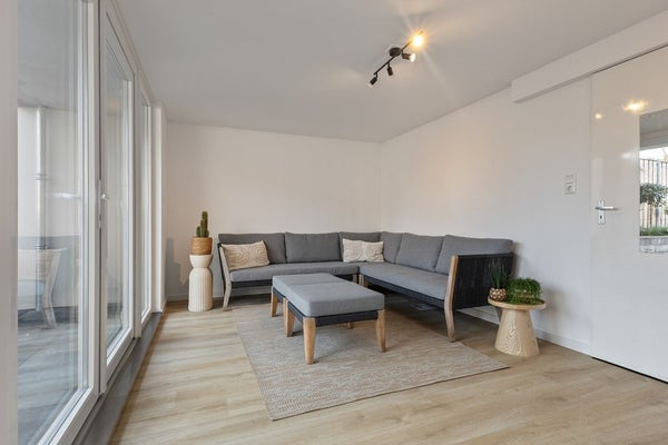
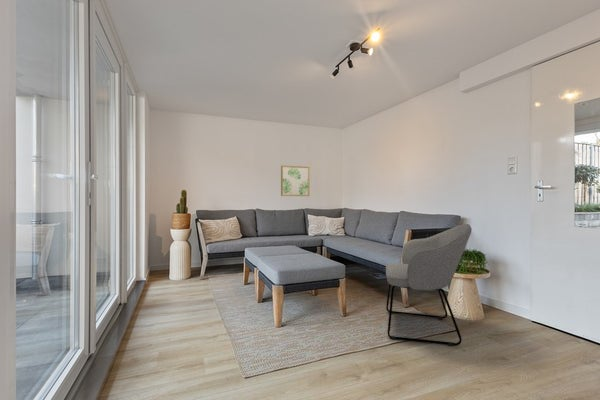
+ chair (425, 275)
+ wall art (295, 181)
